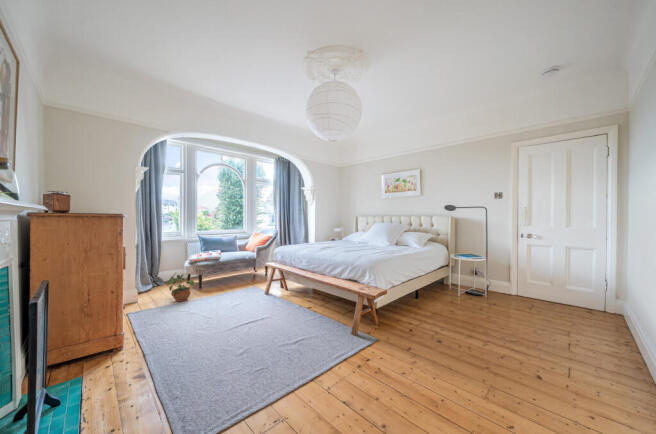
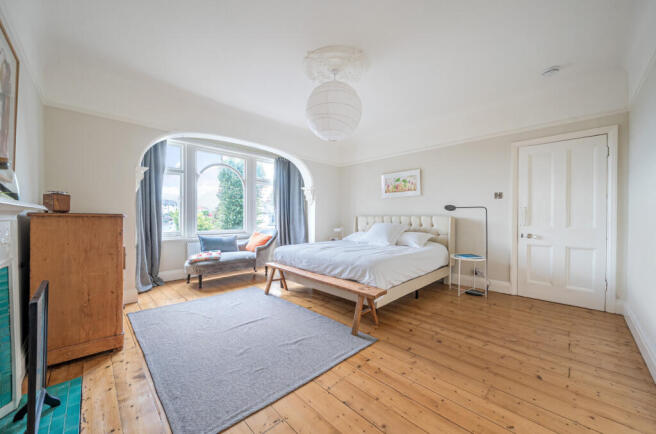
- potted plant (179, 286)
